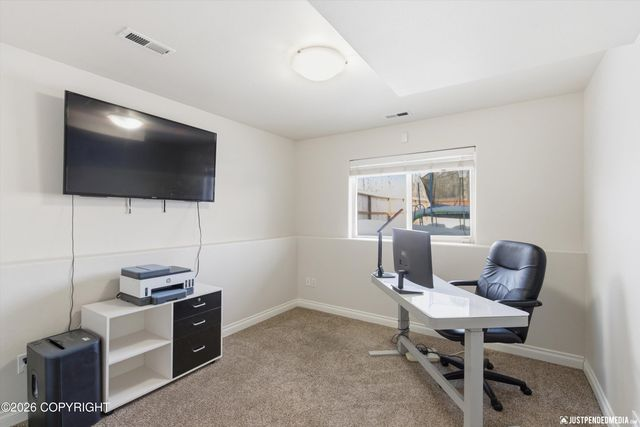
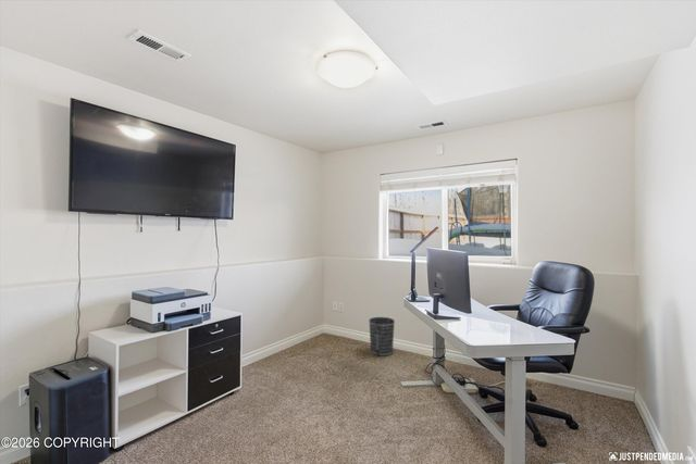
+ wastebasket (381, 336)
